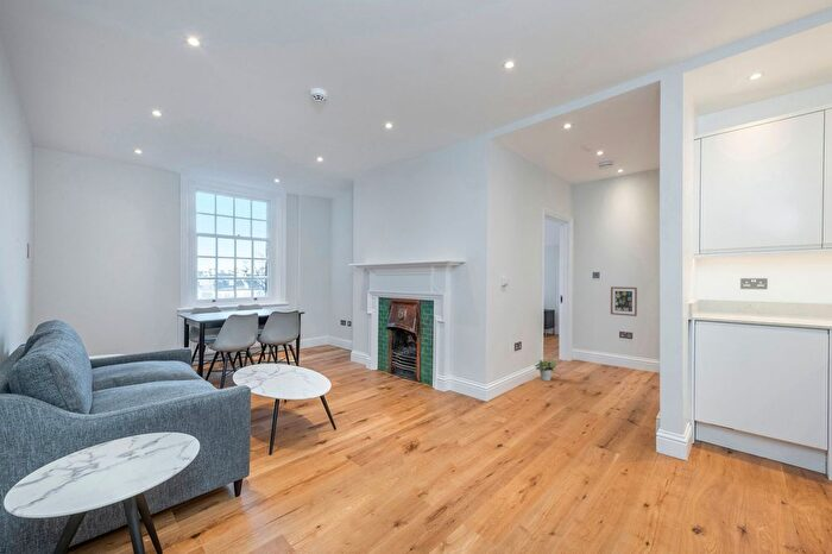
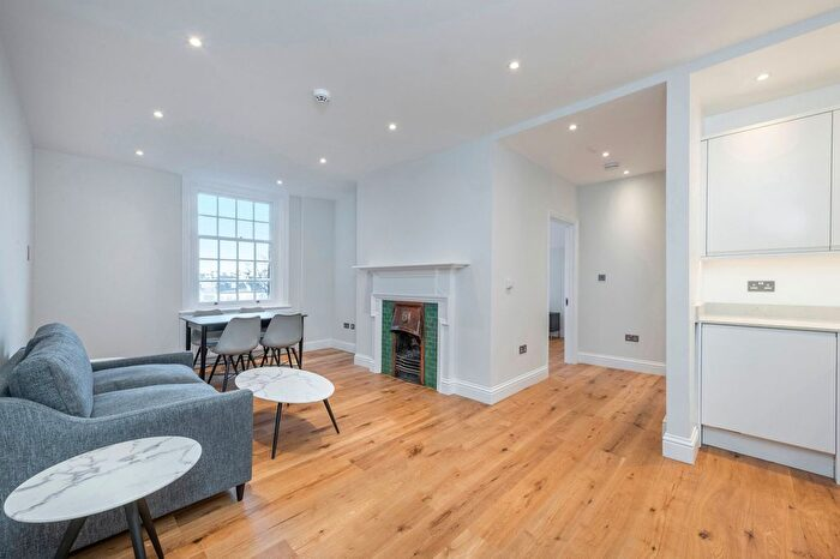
- wall art (623, 301)
- potted plant (546, 369)
